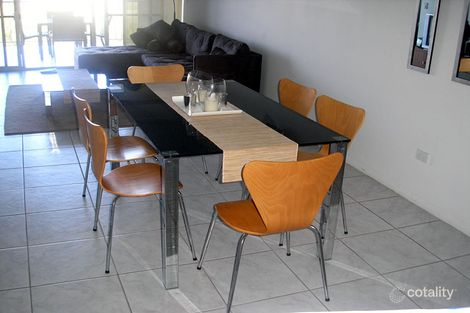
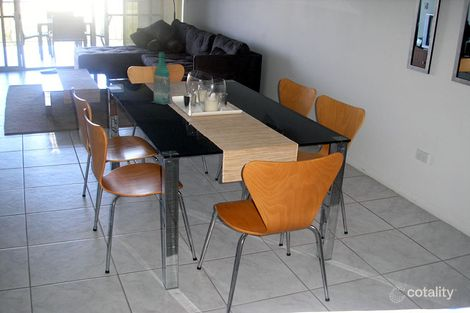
+ bottle (162, 77)
